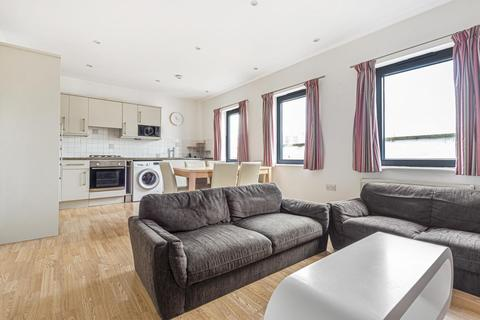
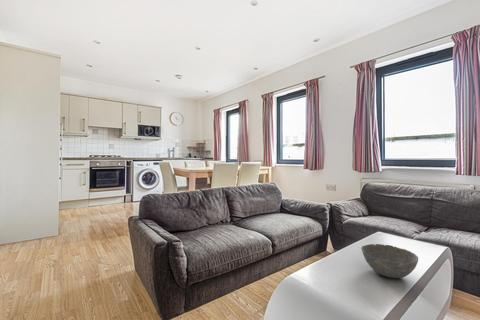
+ bowl (388, 262)
